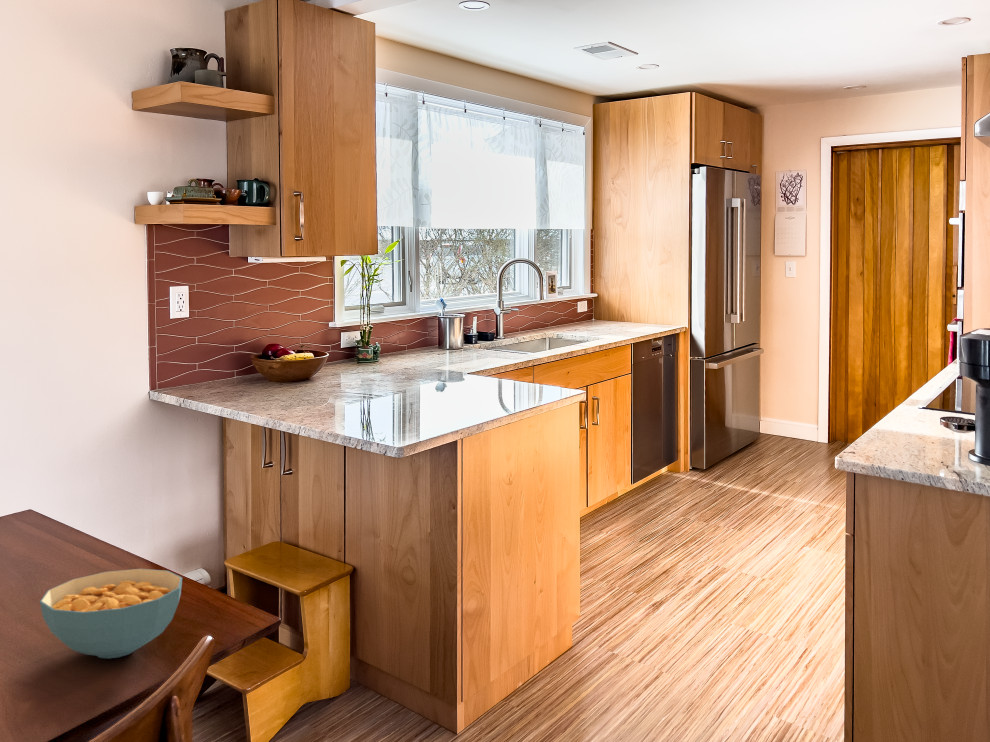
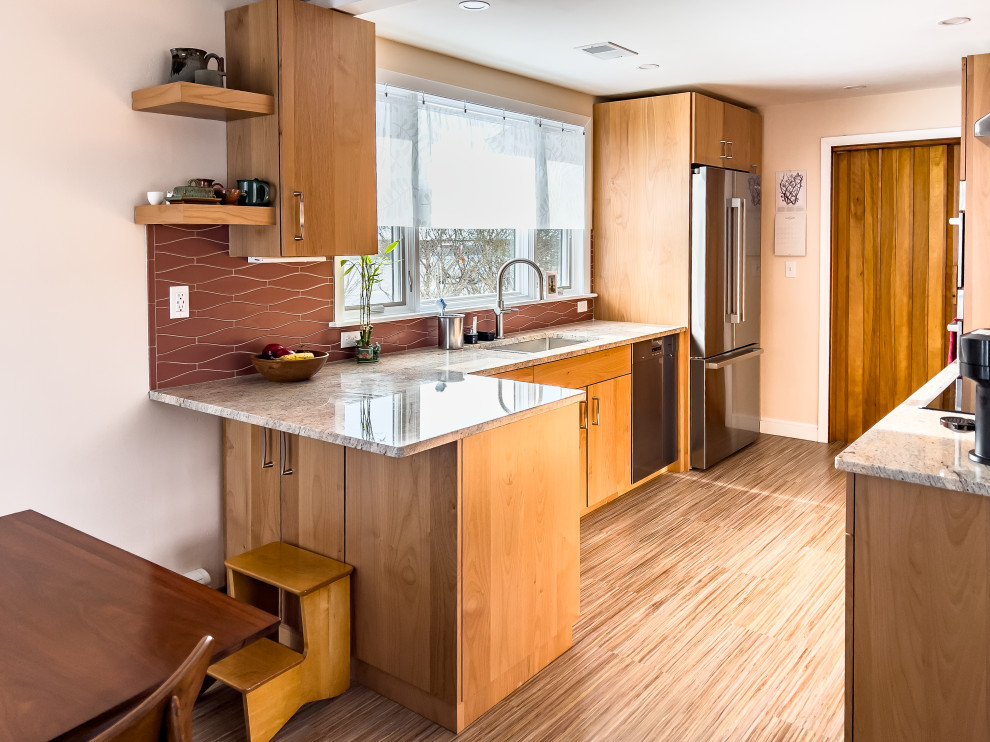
- cereal bowl (115, 619)
